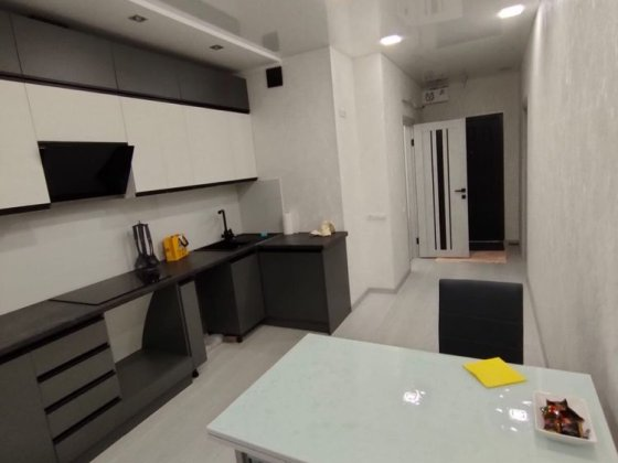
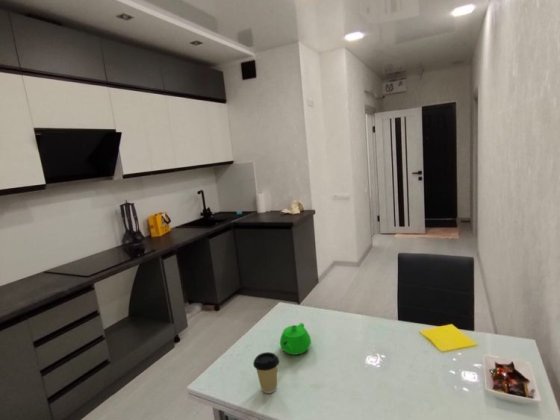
+ teapot (294, 338)
+ coffee cup (267, 372)
